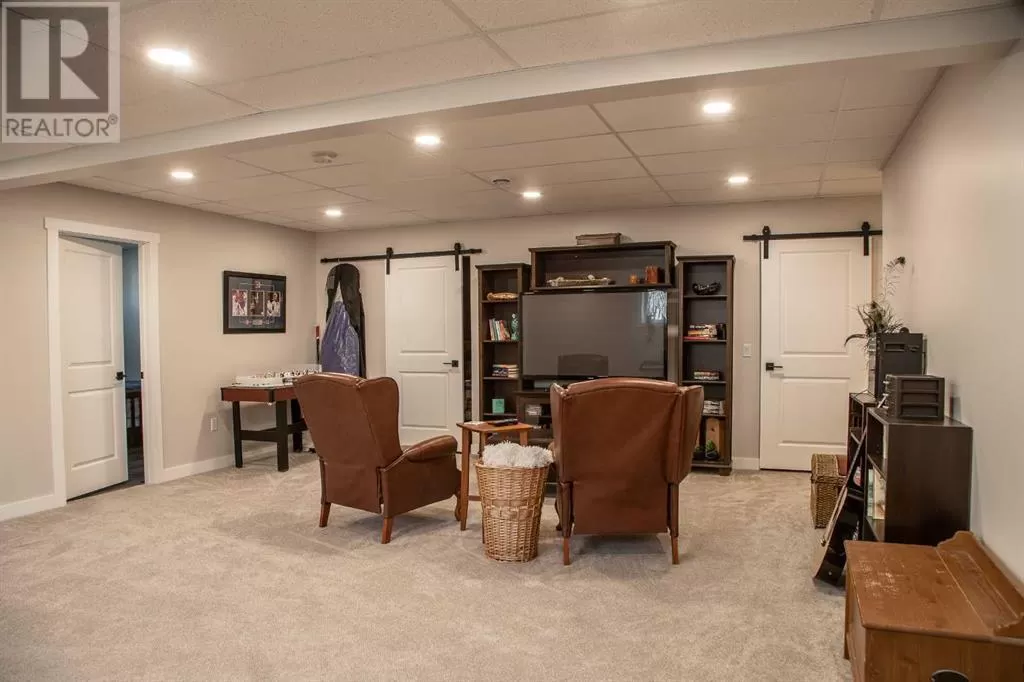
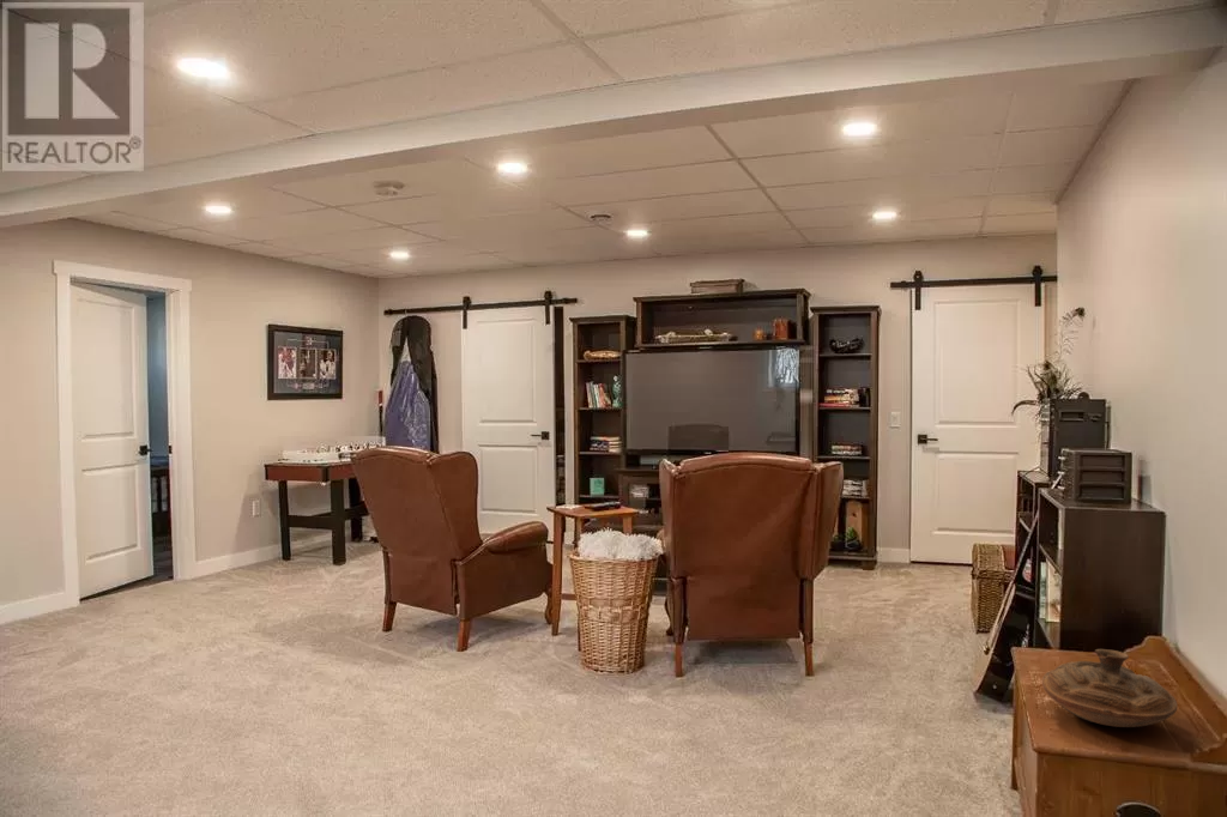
+ decorative bowl (1106, 685)
